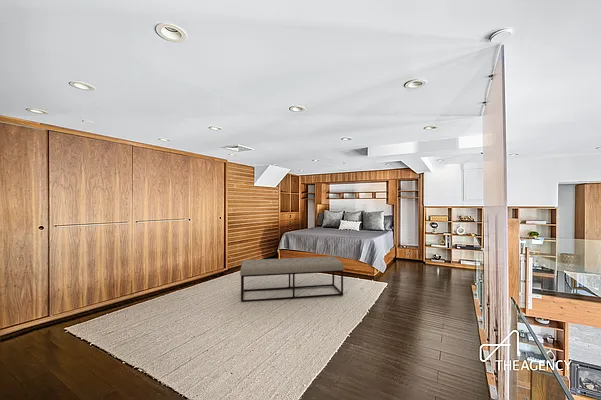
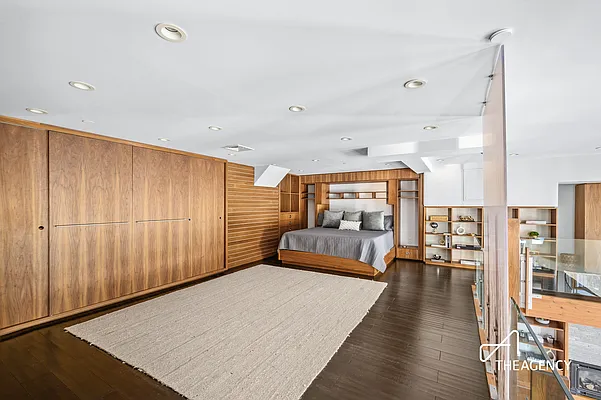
- bench (289, 277)
